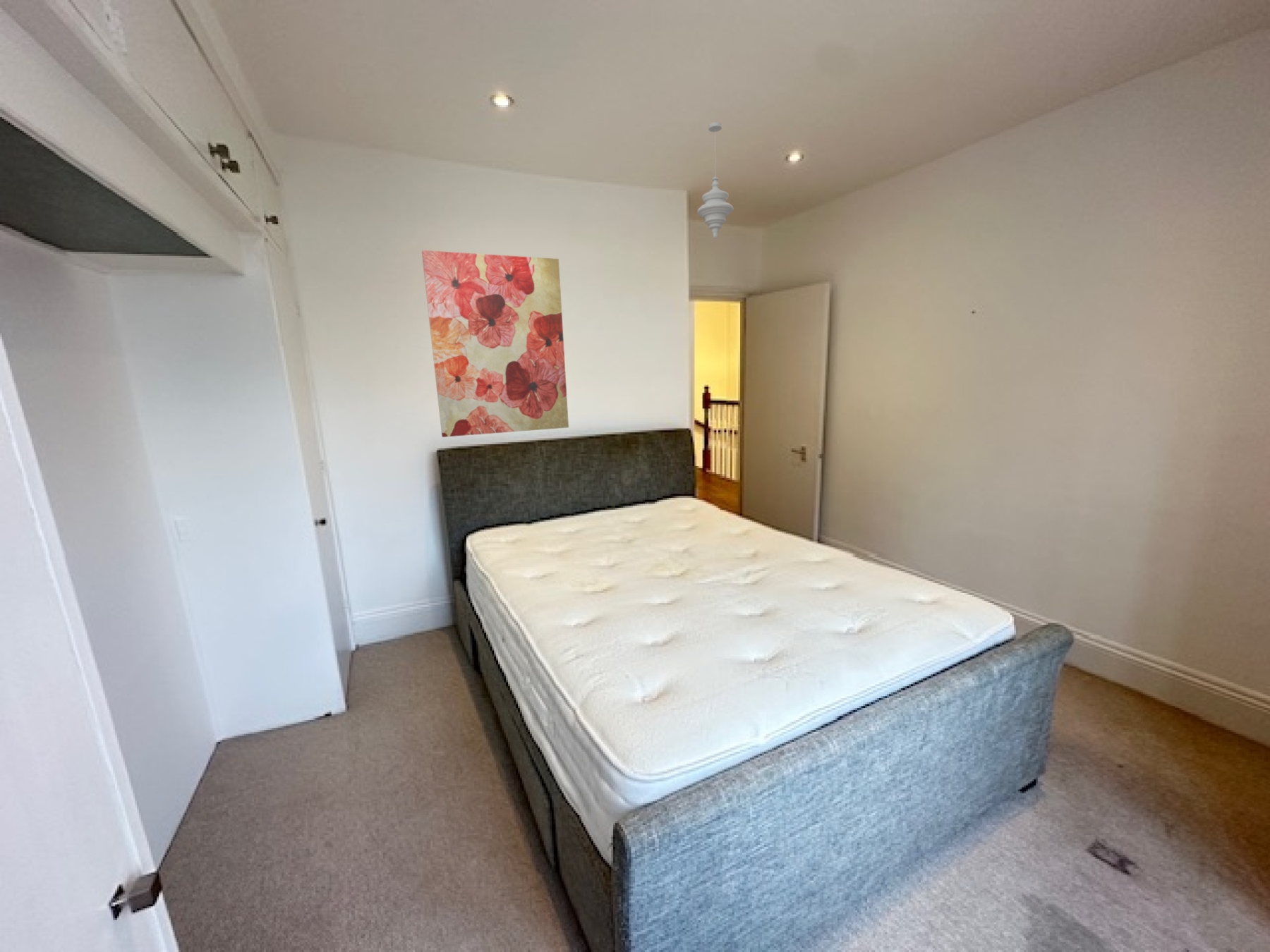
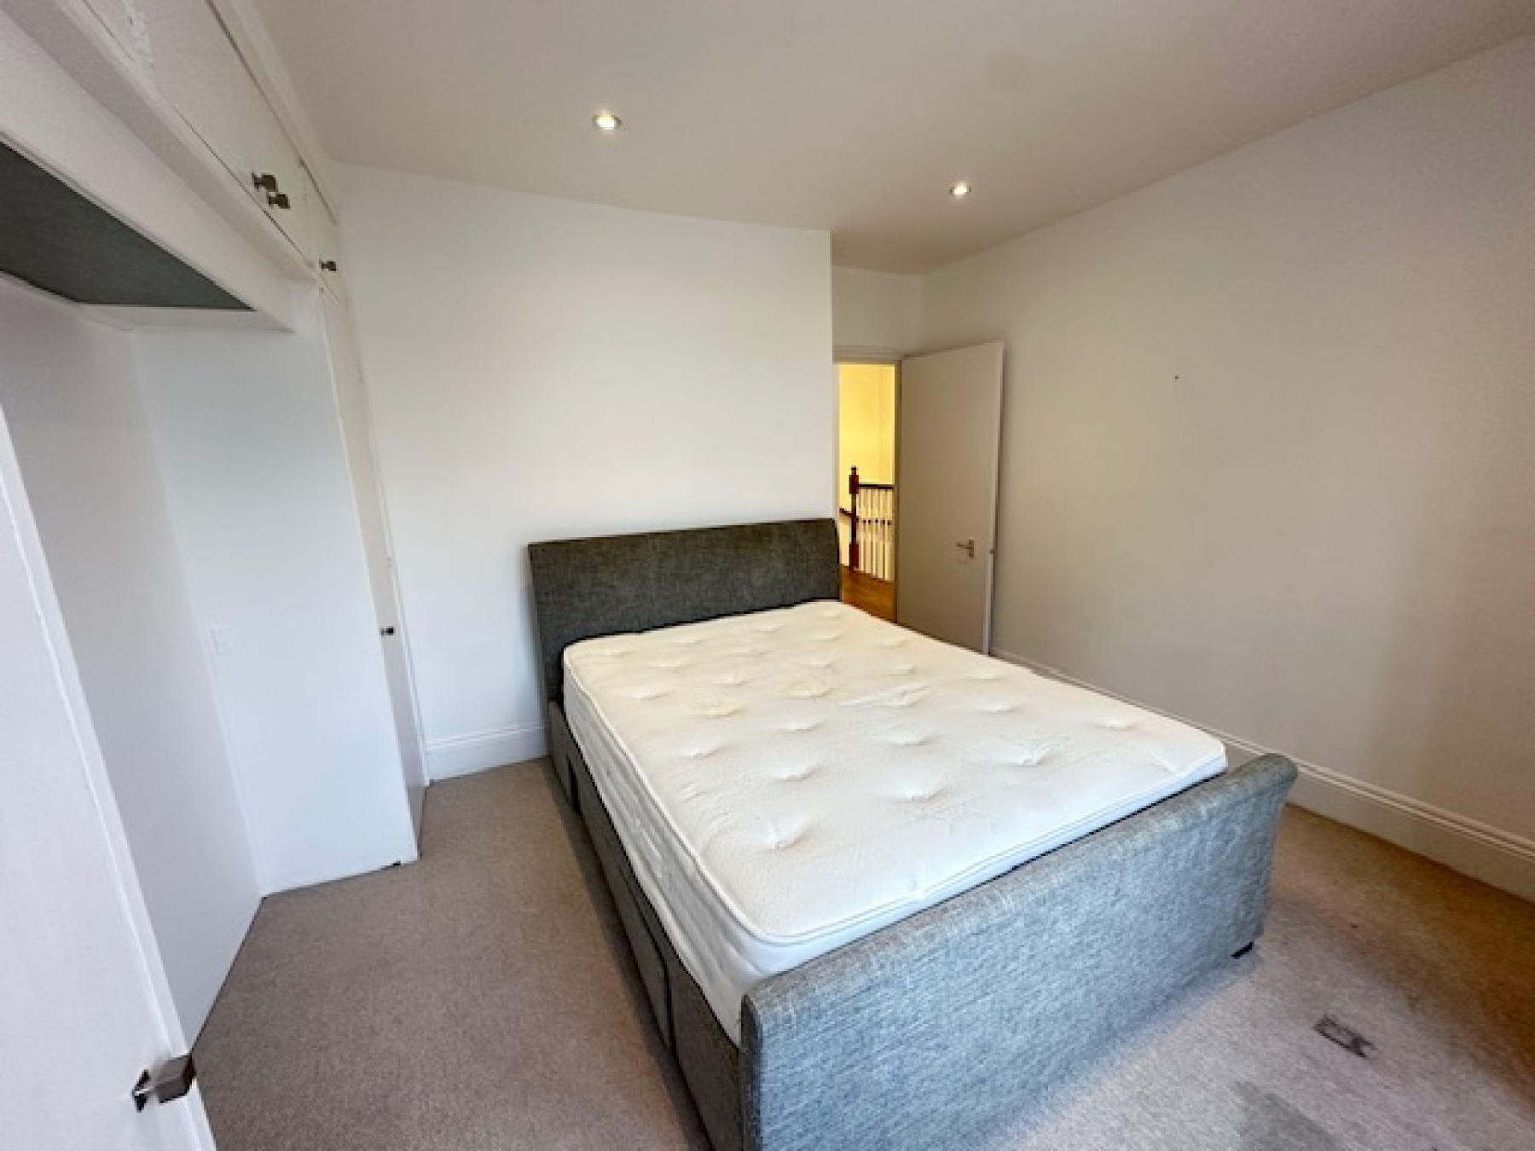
- wall art (501, 346)
- pendant light (715, 183)
